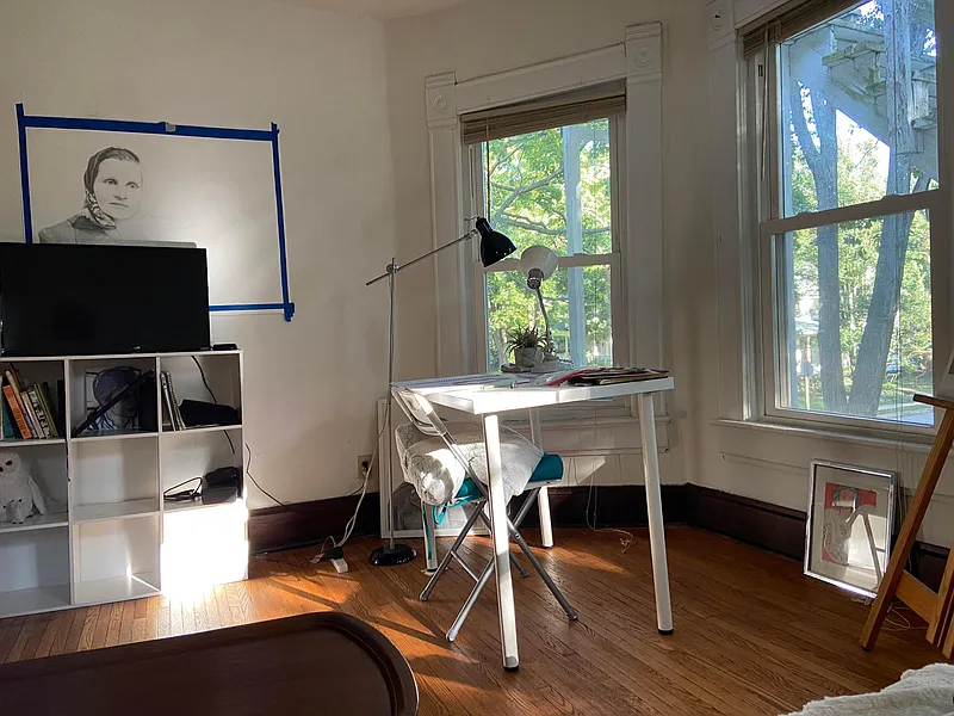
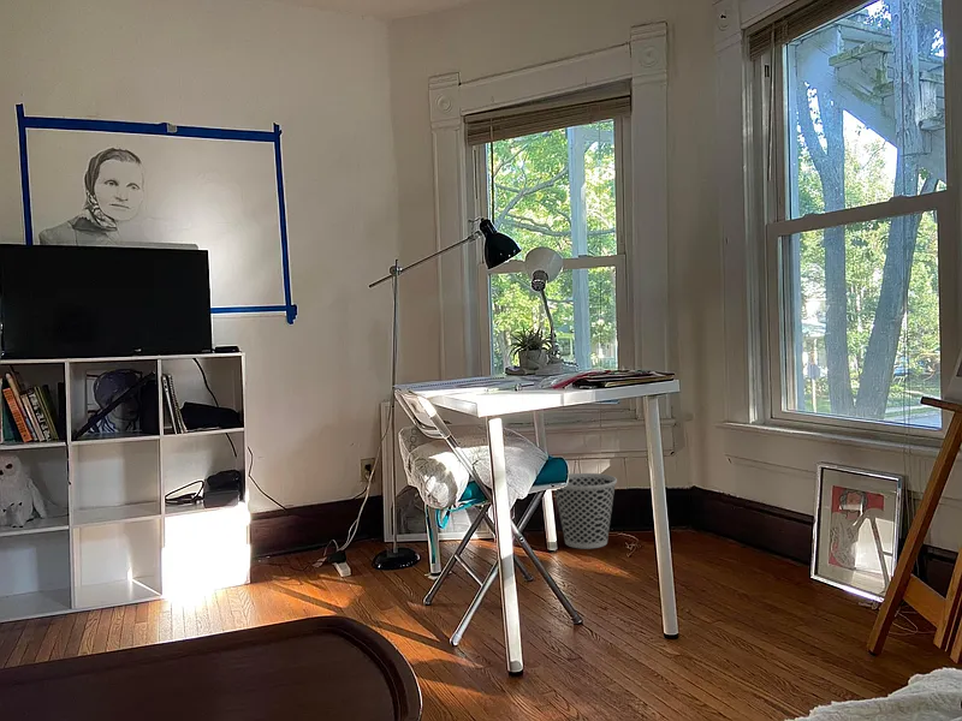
+ wastebasket (584, 511)
